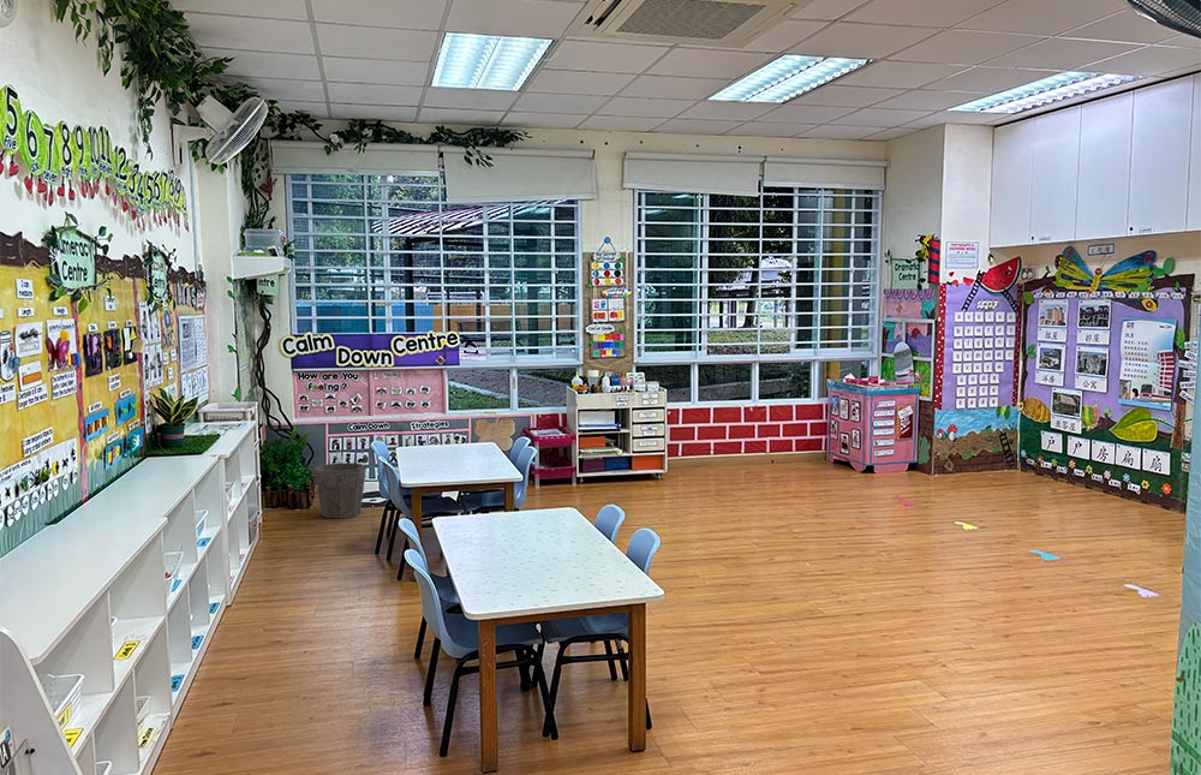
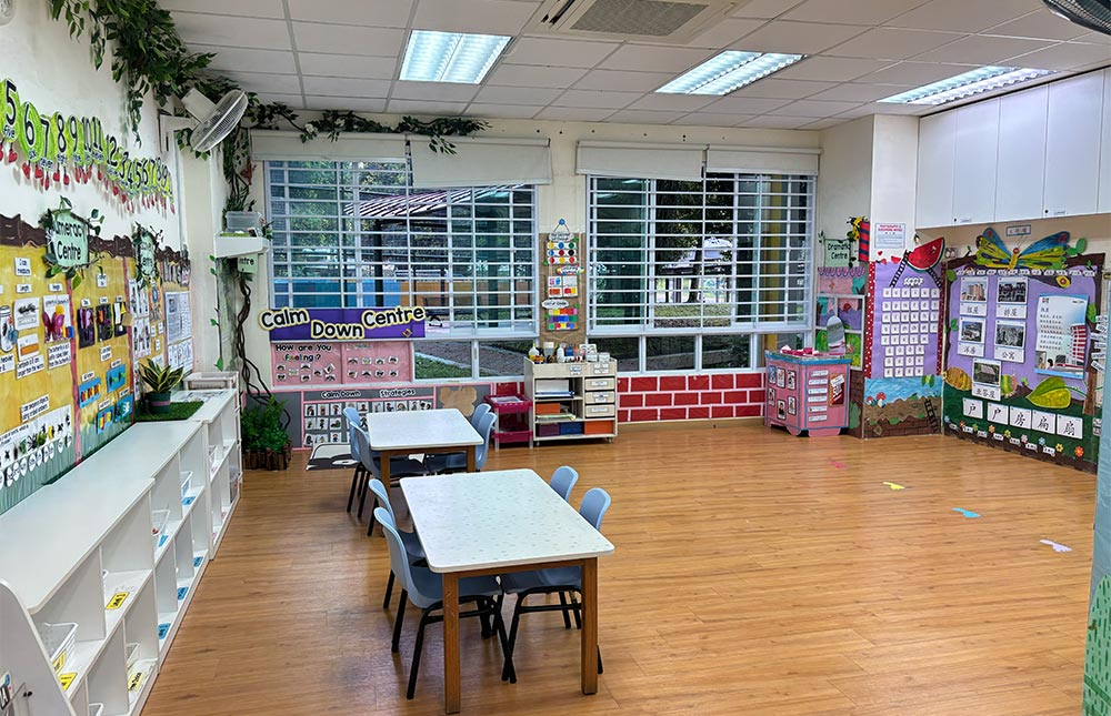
- waste bin (340, 490)
